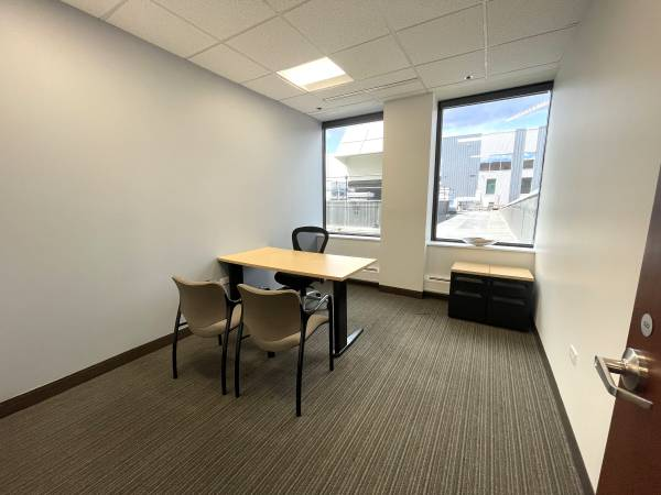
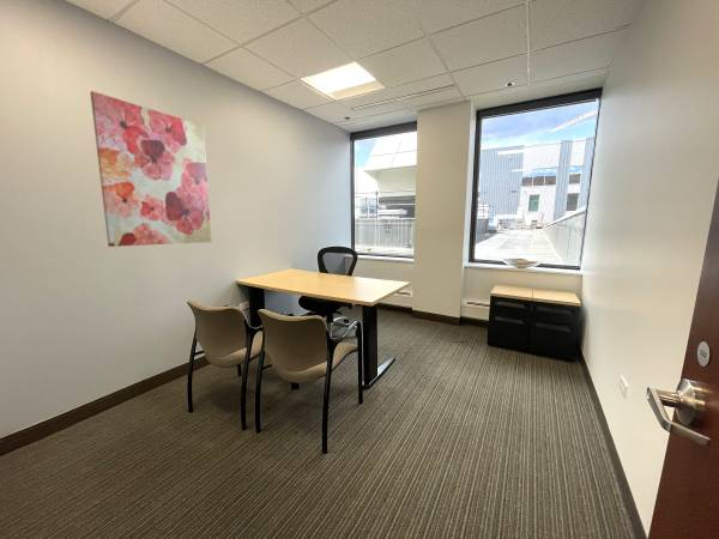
+ wall art (161, 180)
